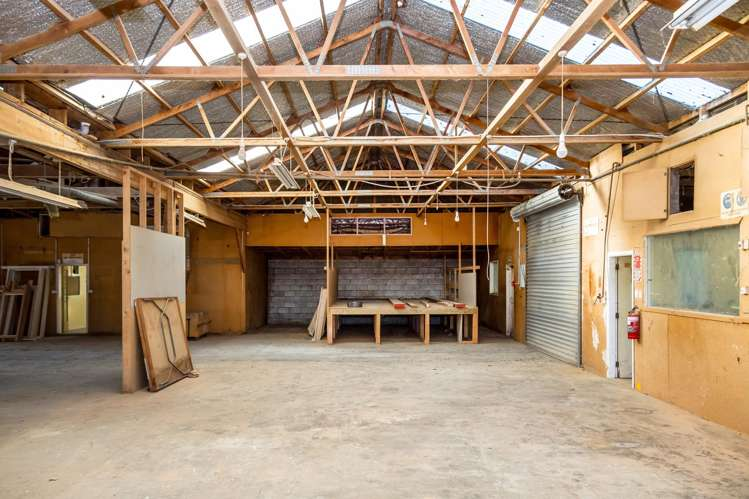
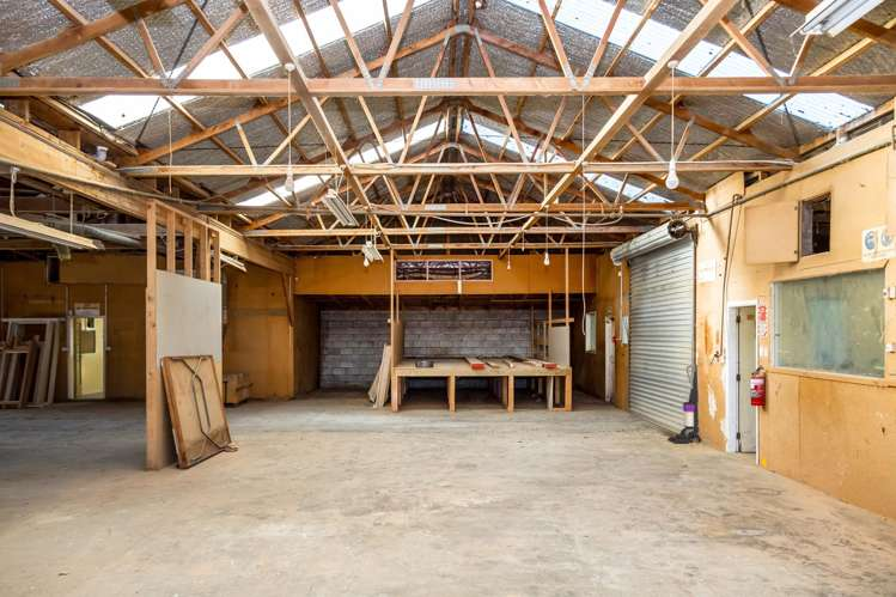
+ vacuum cleaner (685, 402)
